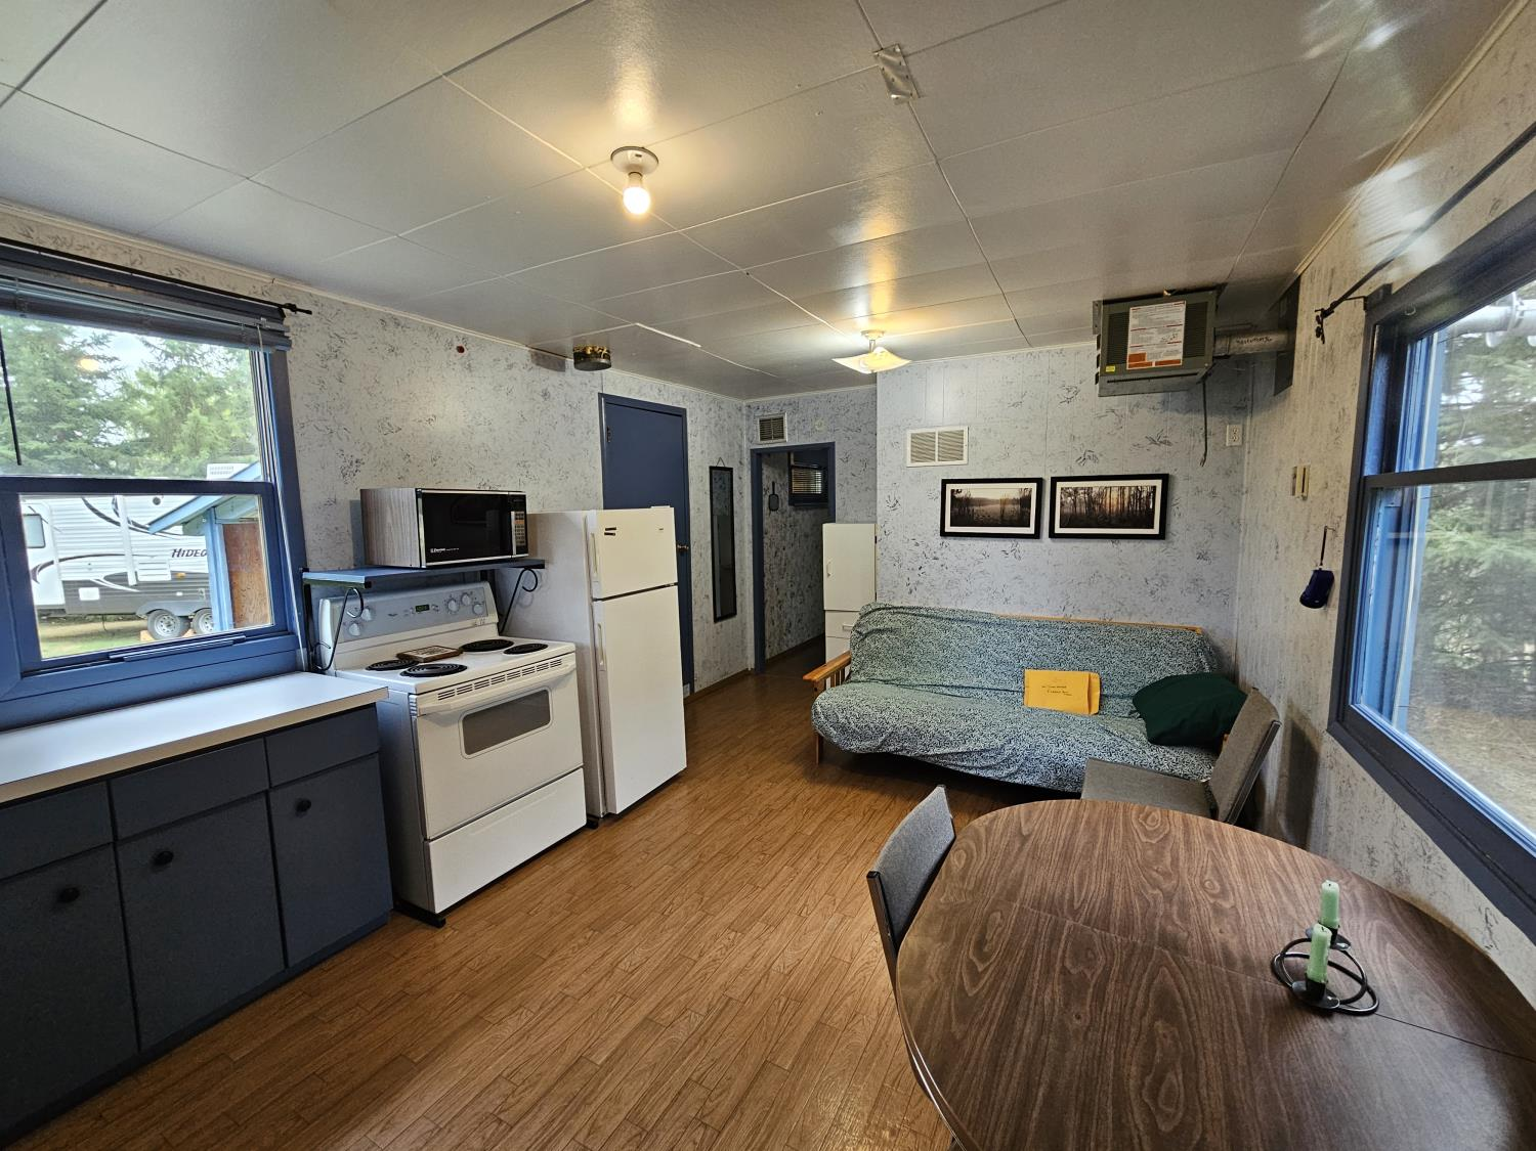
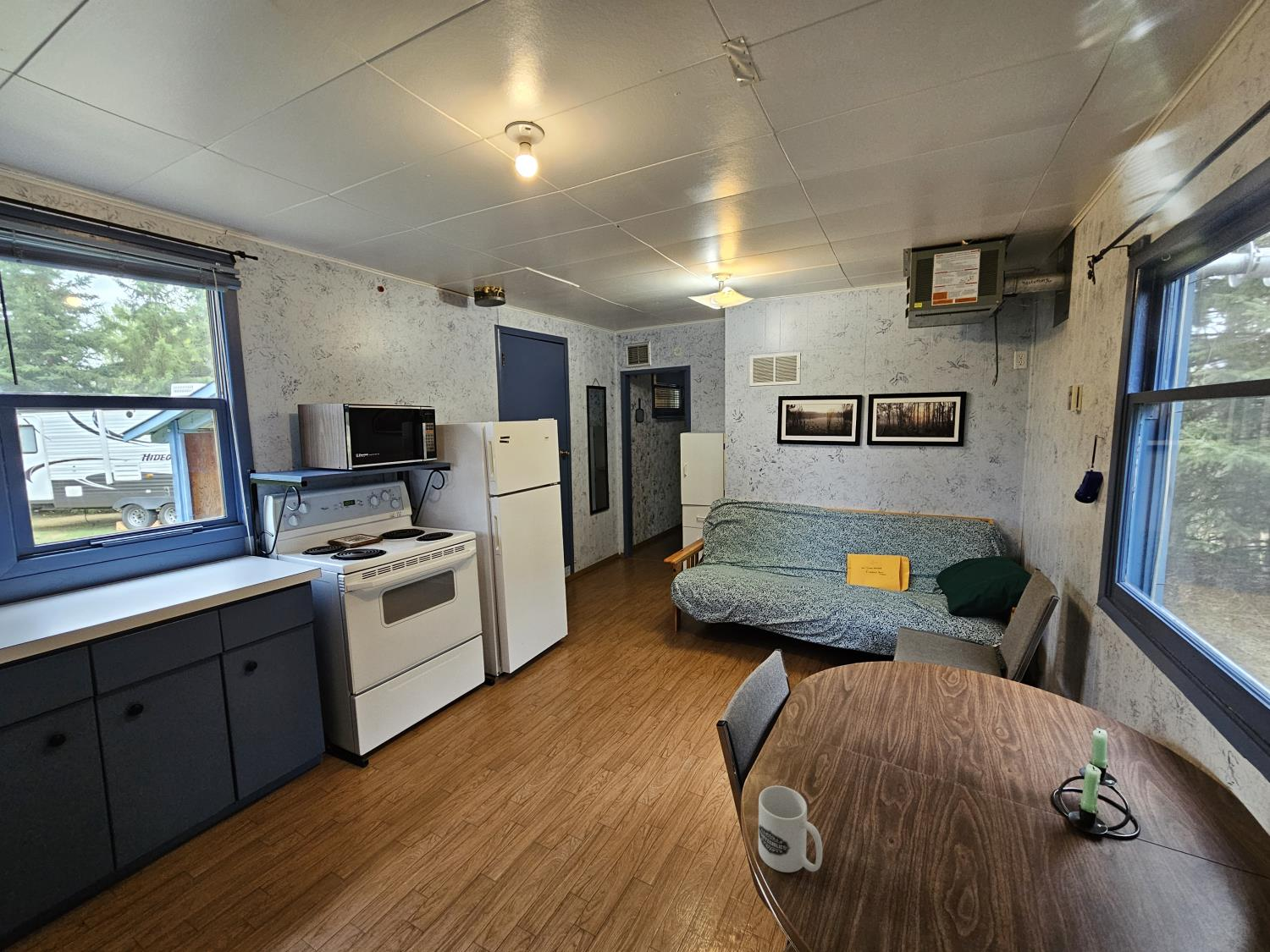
+ mug (791, 834)
